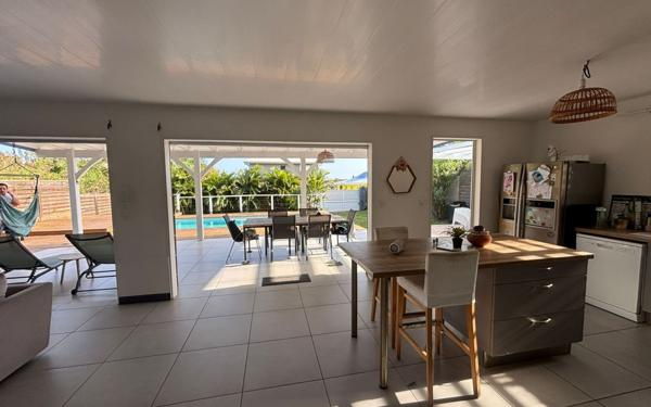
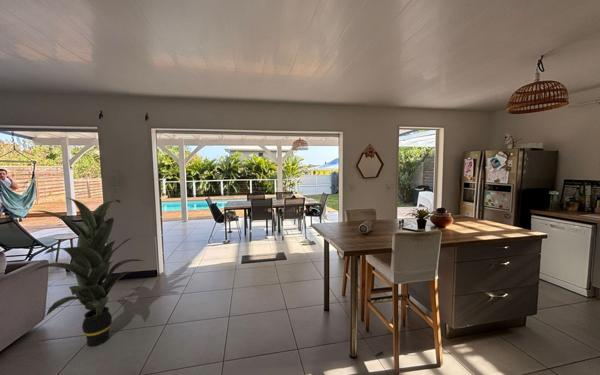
+ indoor plant (86, 270)
